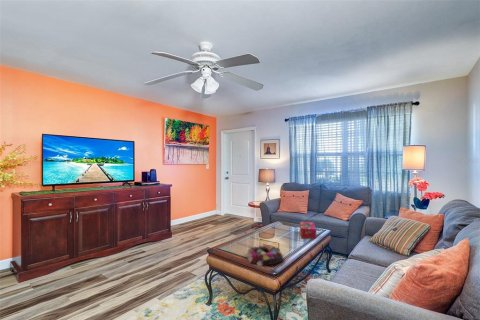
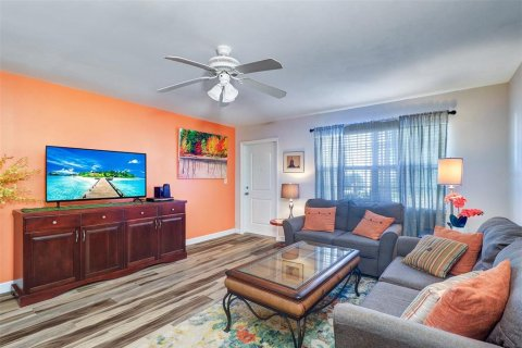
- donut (264, 253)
- tissue box (307, 229)
